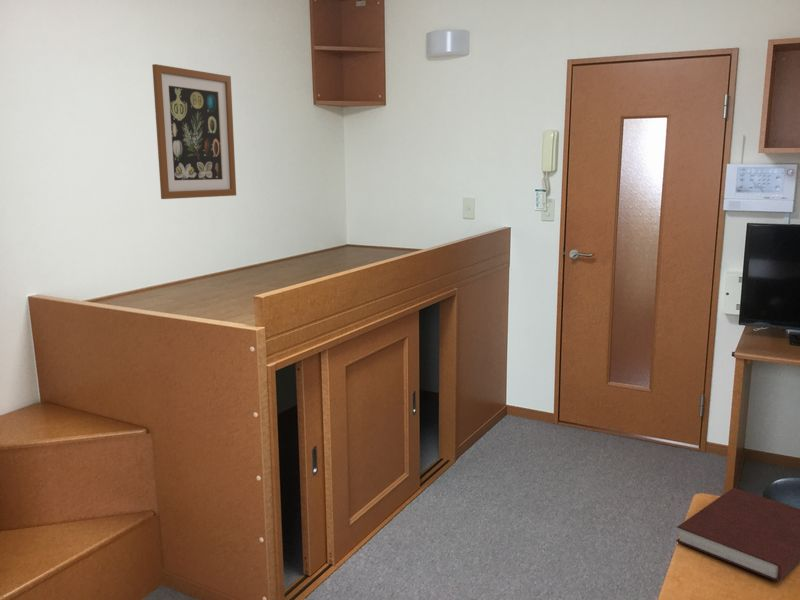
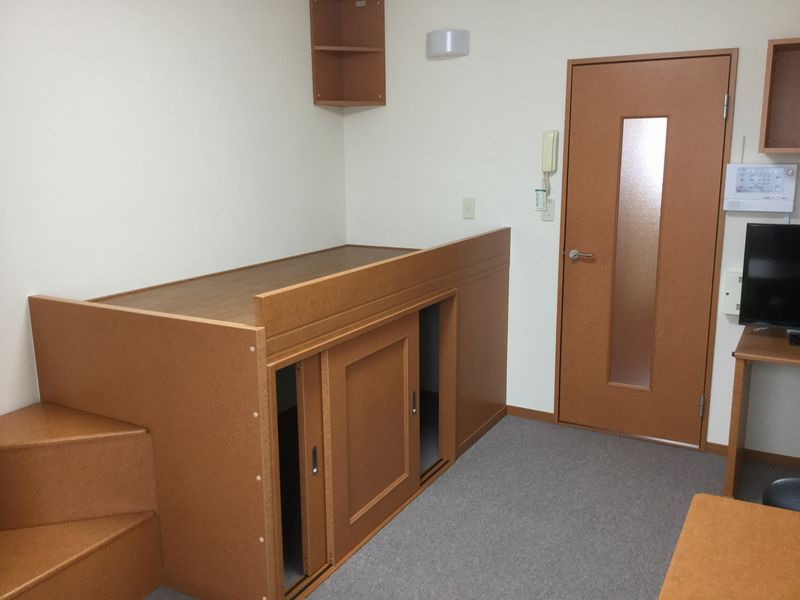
- notebook (754, 530)
- wall art (197, 134)
